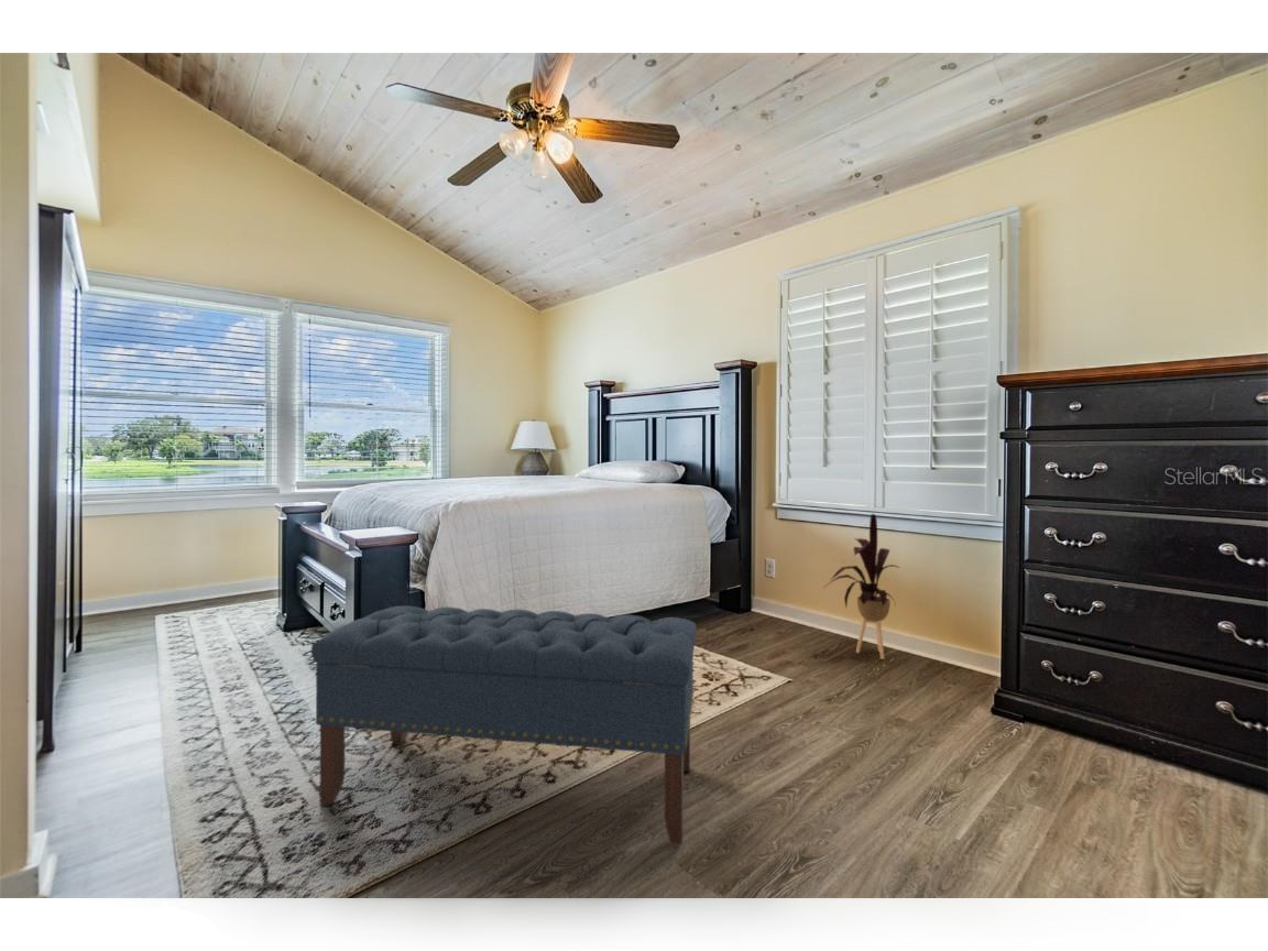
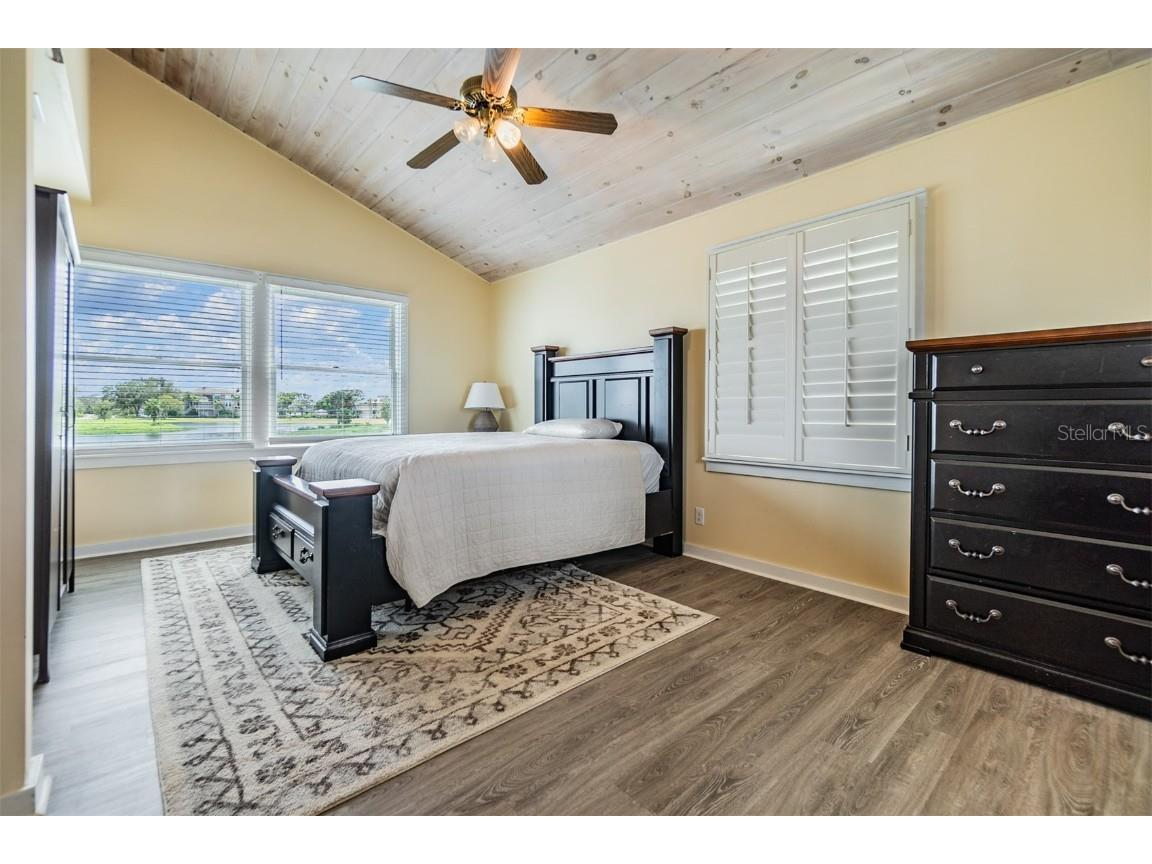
- bench (516, 702)
- house plant (864, 582)
